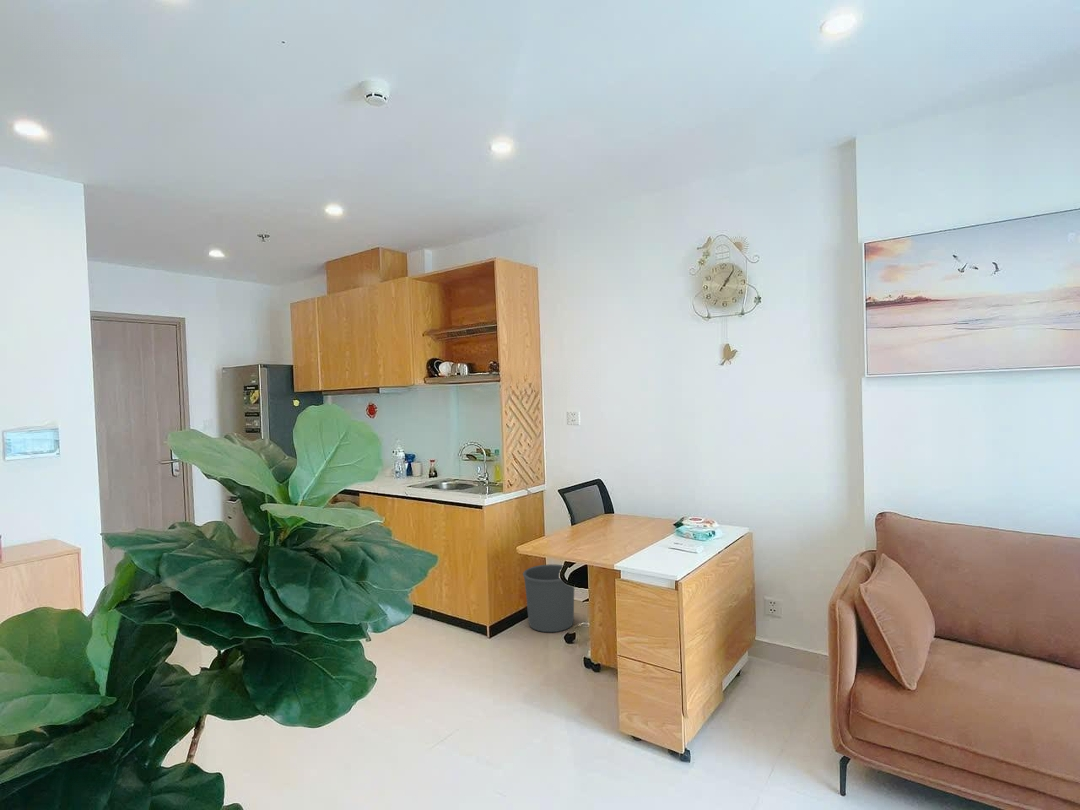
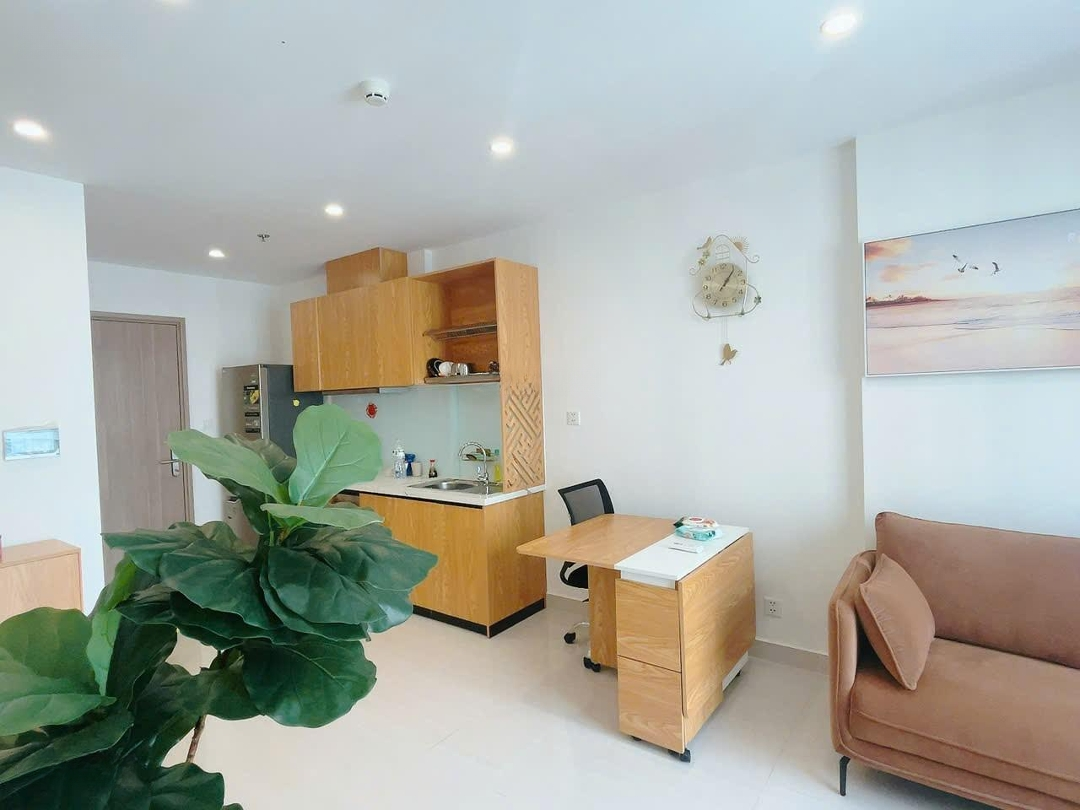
- waste bin (550, 598)
